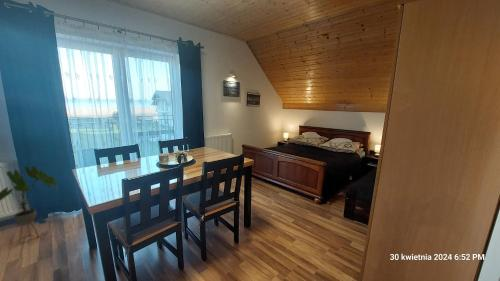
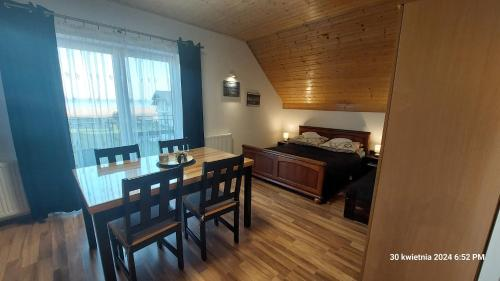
- house plant (27, 200)
